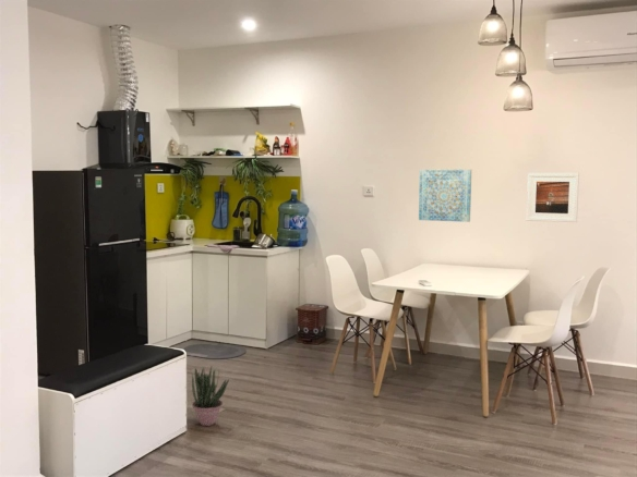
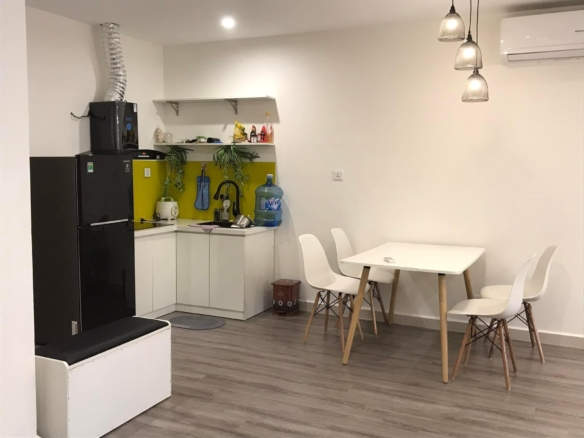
- potted plant (208, 394)
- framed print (552, 197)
- wall art (444, 195)
